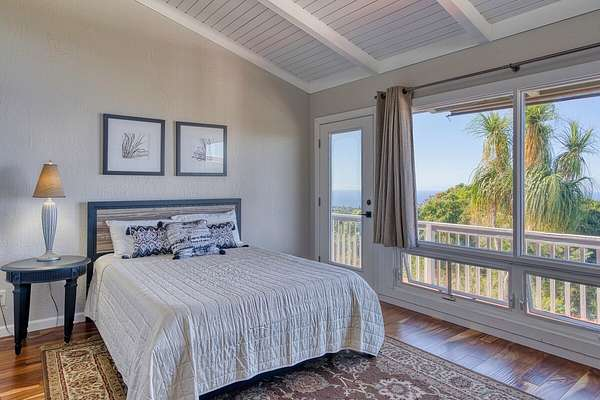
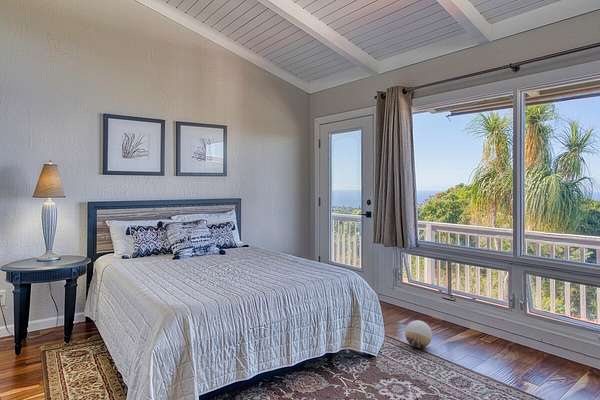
+ ball (418, 334)
